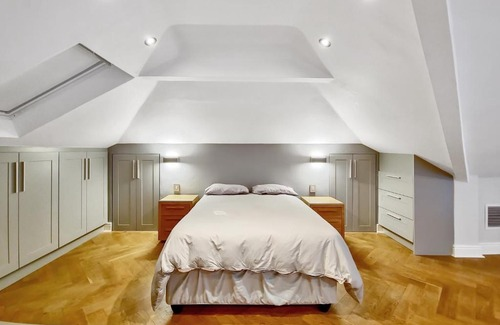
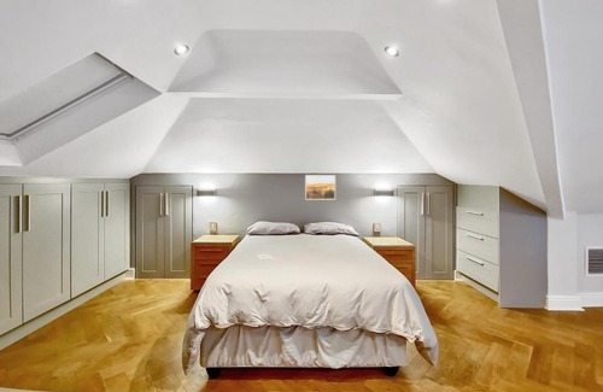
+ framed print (320, 187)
